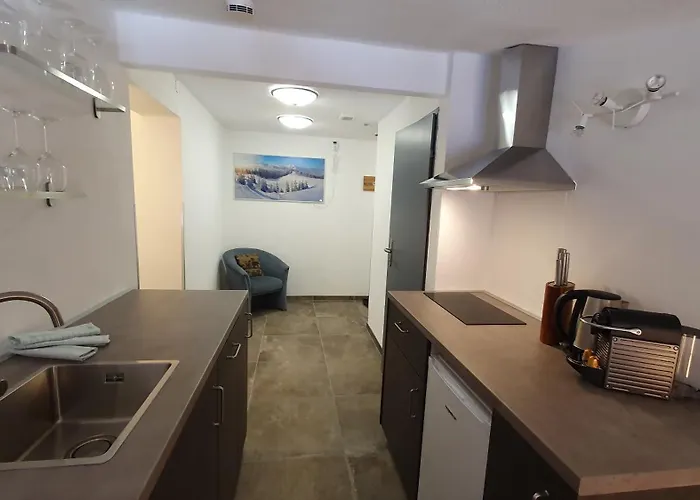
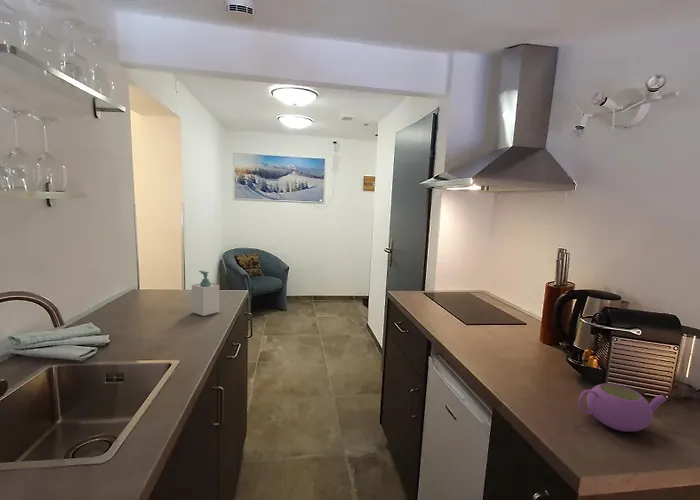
+ soap bottle (205, 292)
+ teapot (620, 407)
